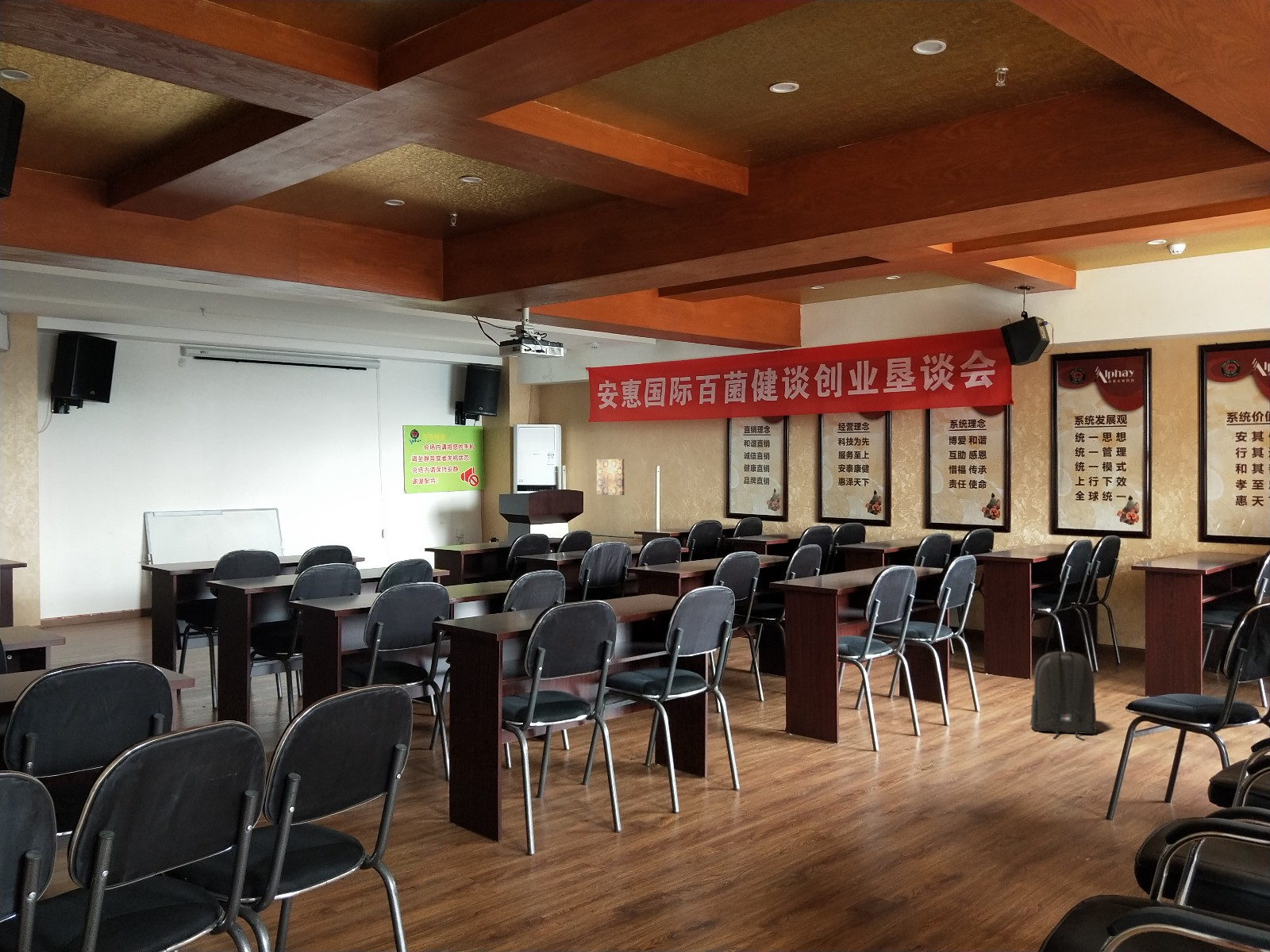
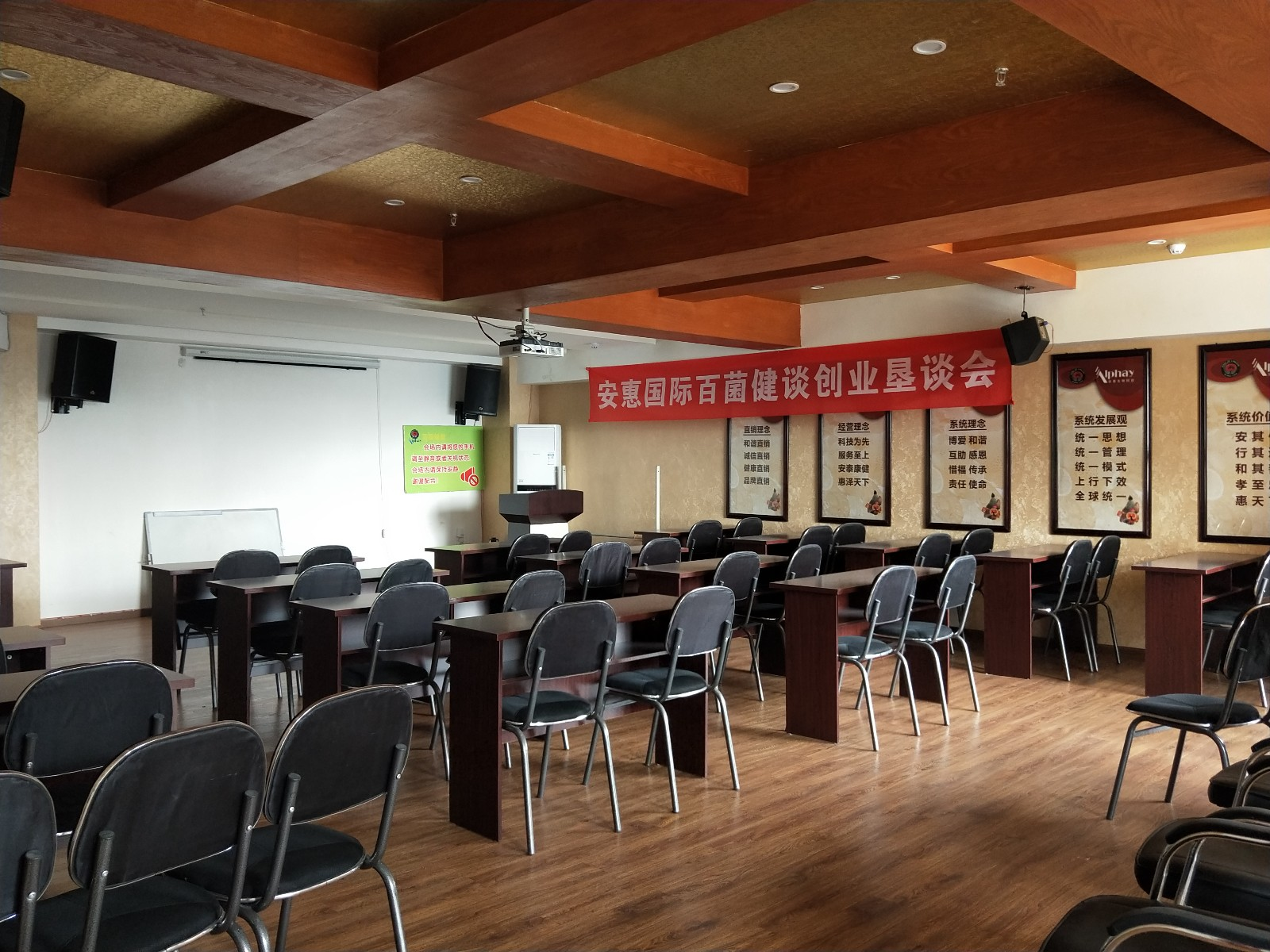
- backpack (1064, 689)
- wall art (610, 477)
